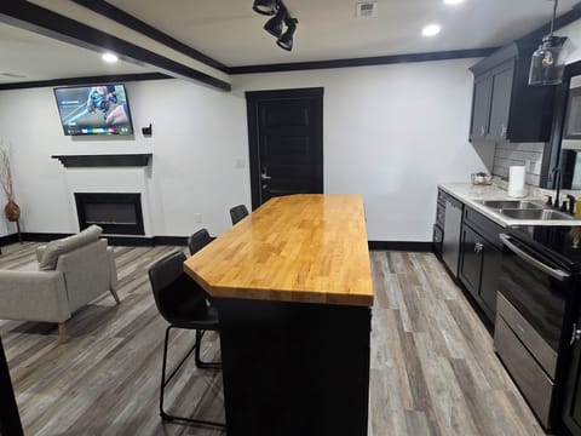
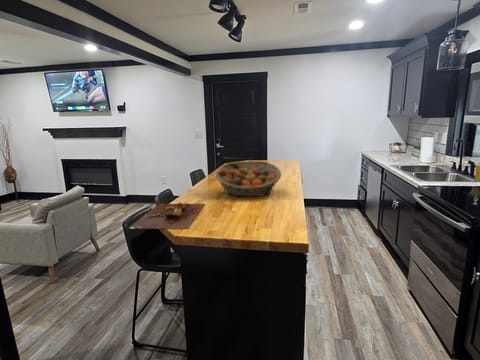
+ fruit basket (248, 178)
+ cutting board (171, 210)
